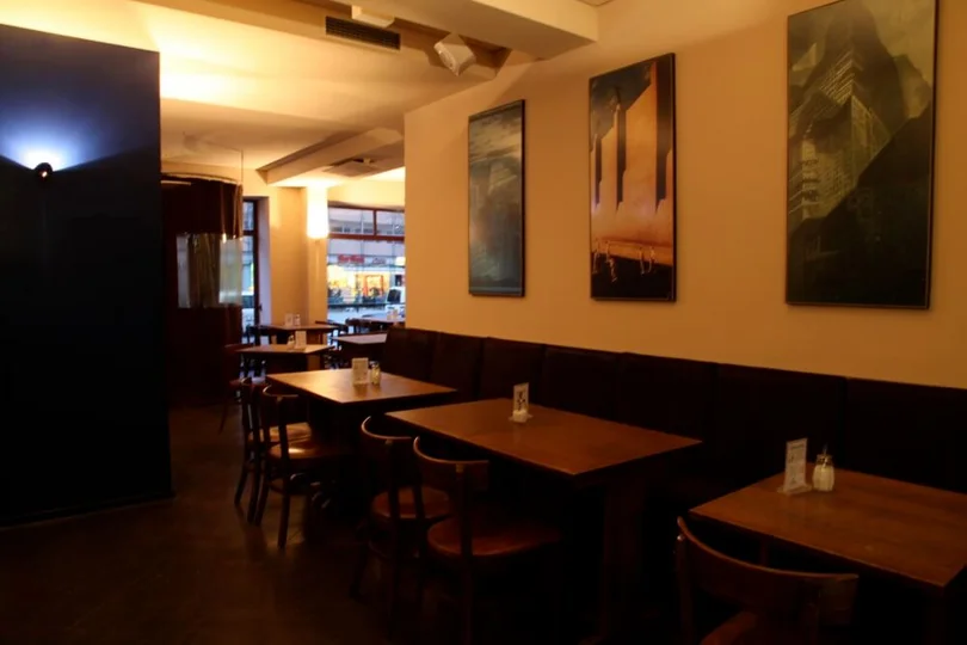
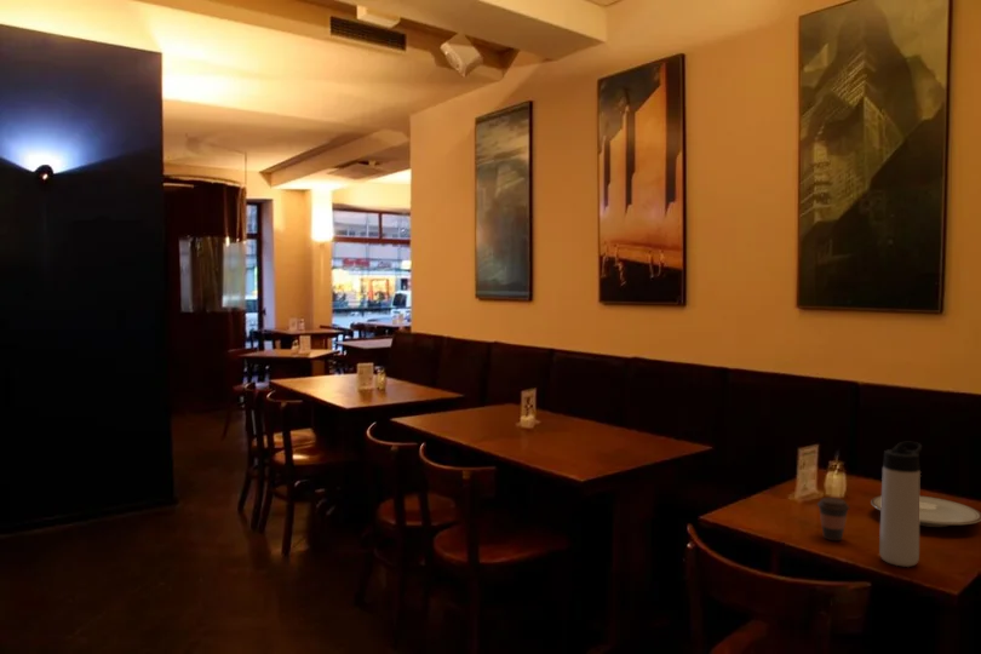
+ plate (924, 514)
+ coffee cup (832, 518)
+ thermos bottle (902, 501)
